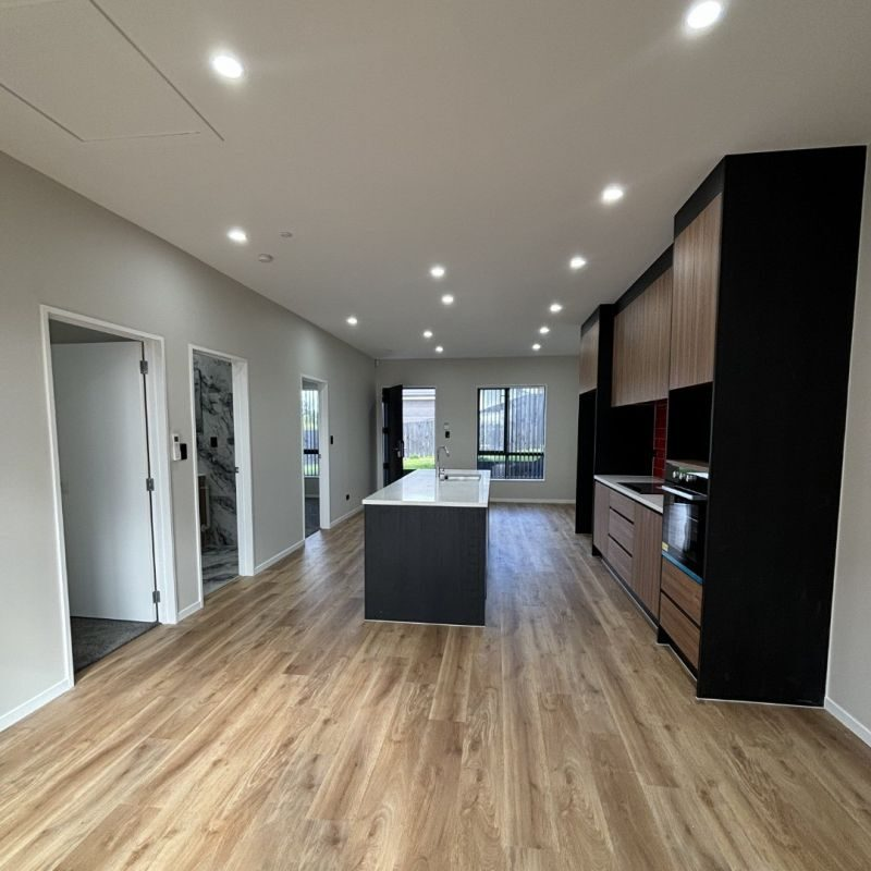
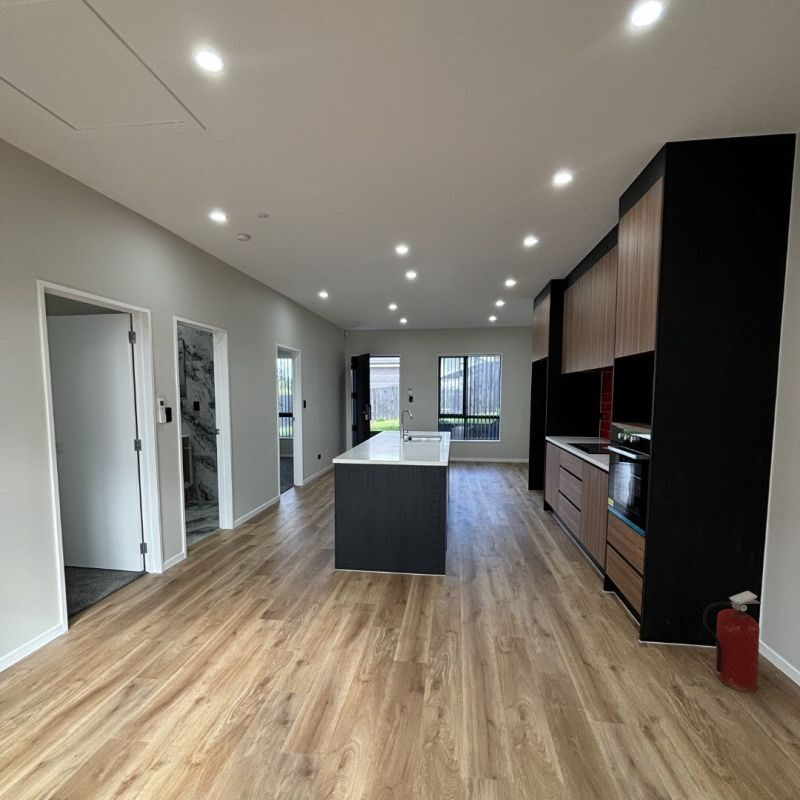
+ fire extinguisher (730, 637)
